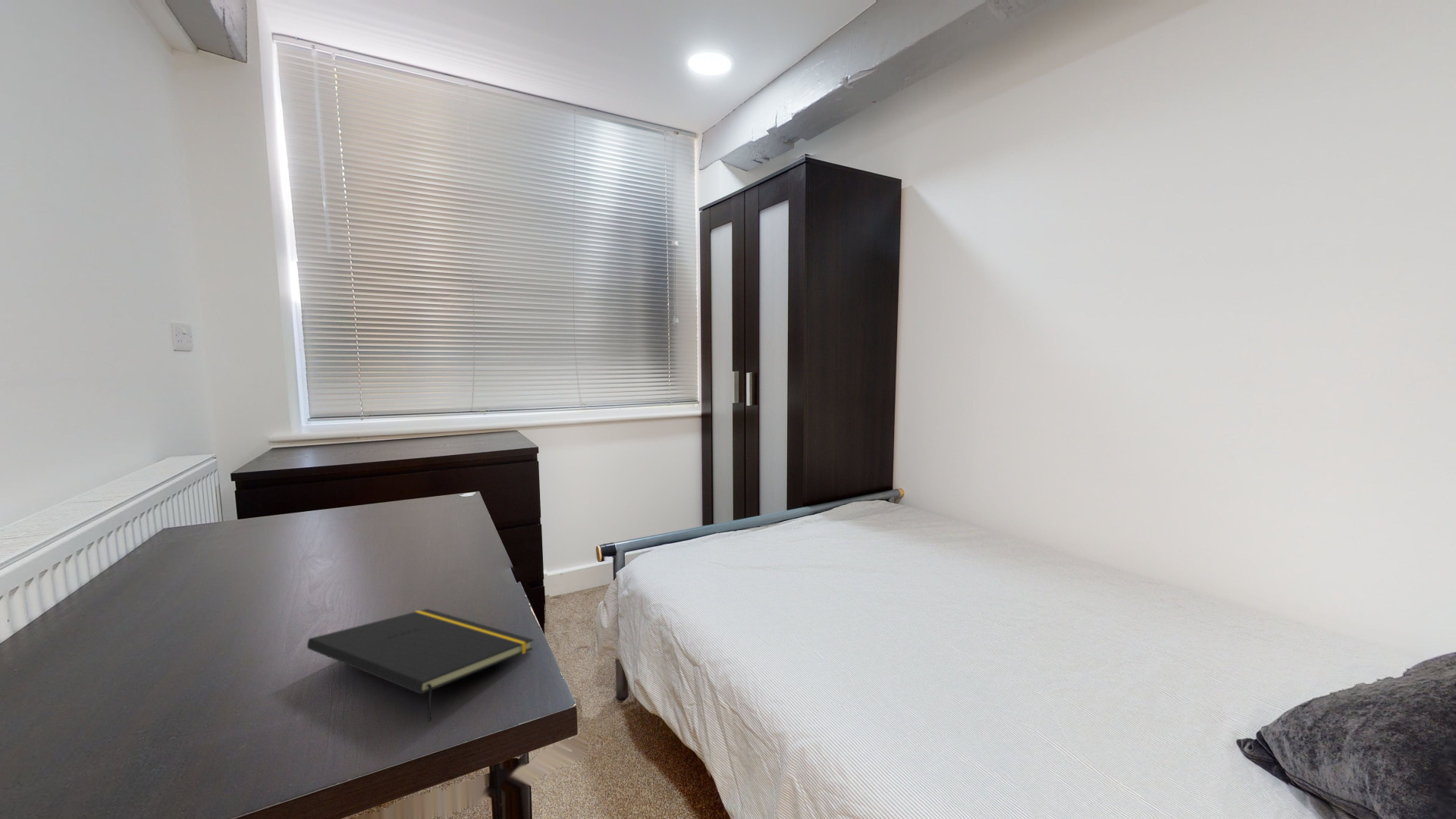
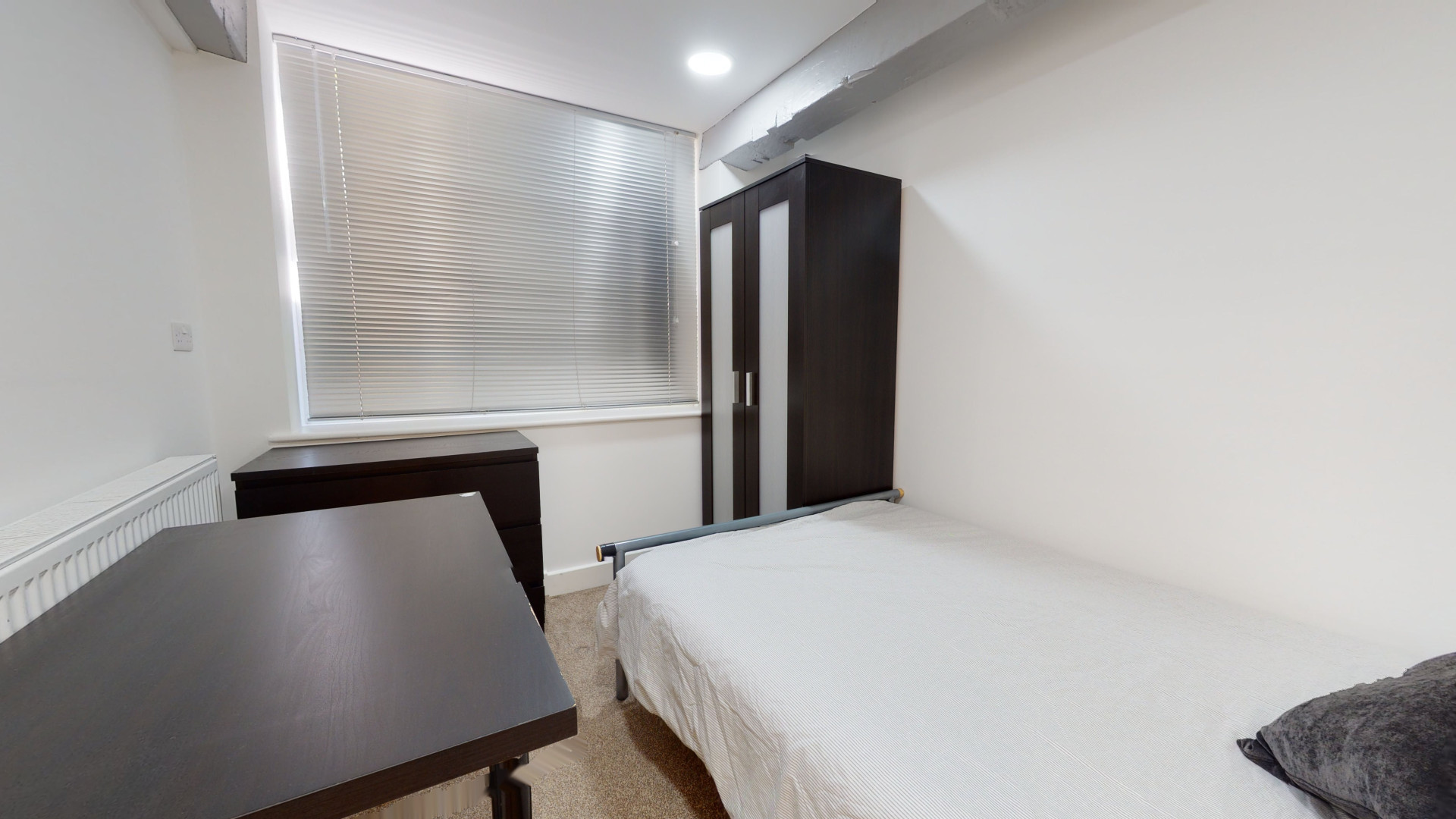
- notepad (424, 644)
